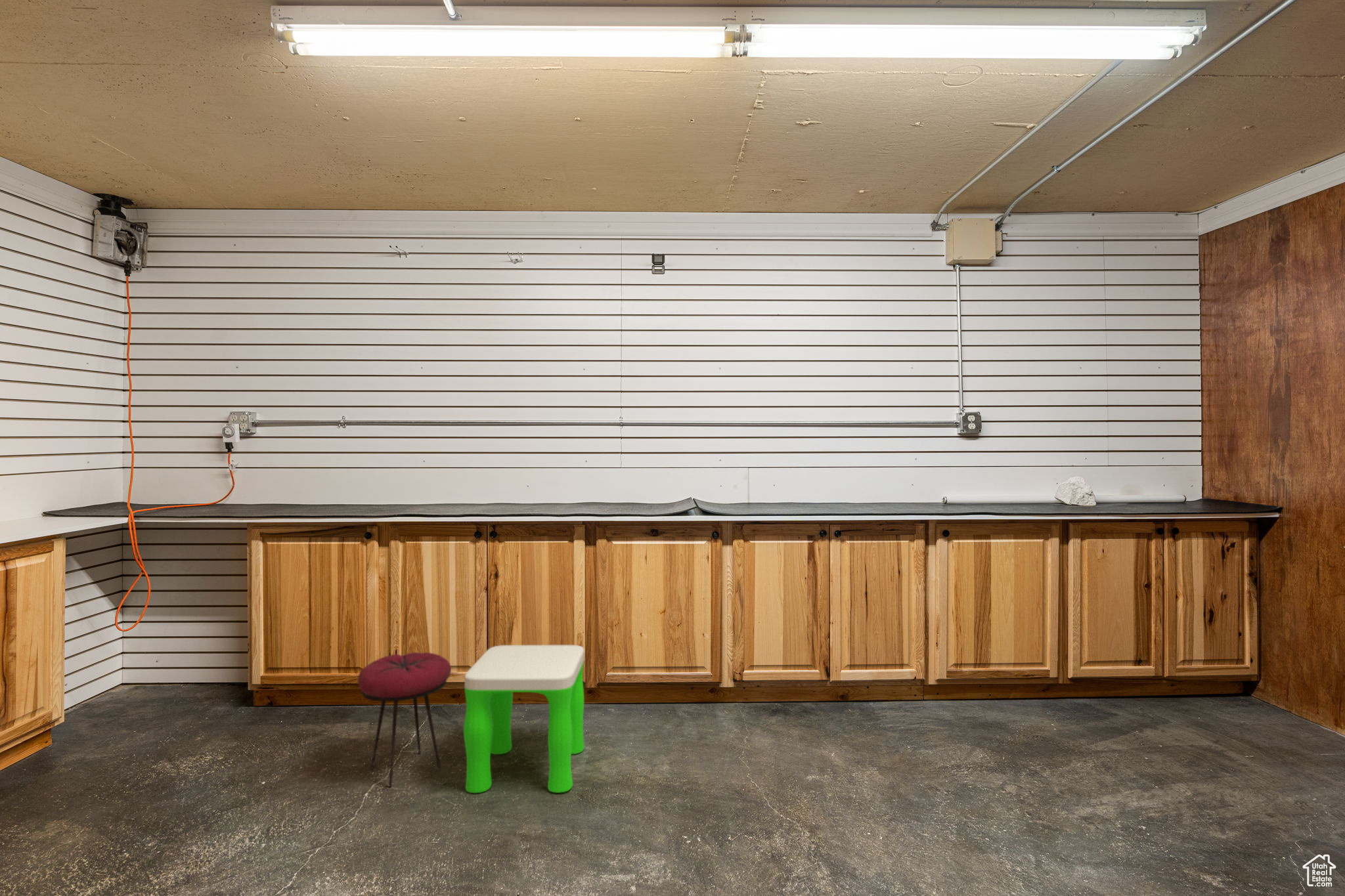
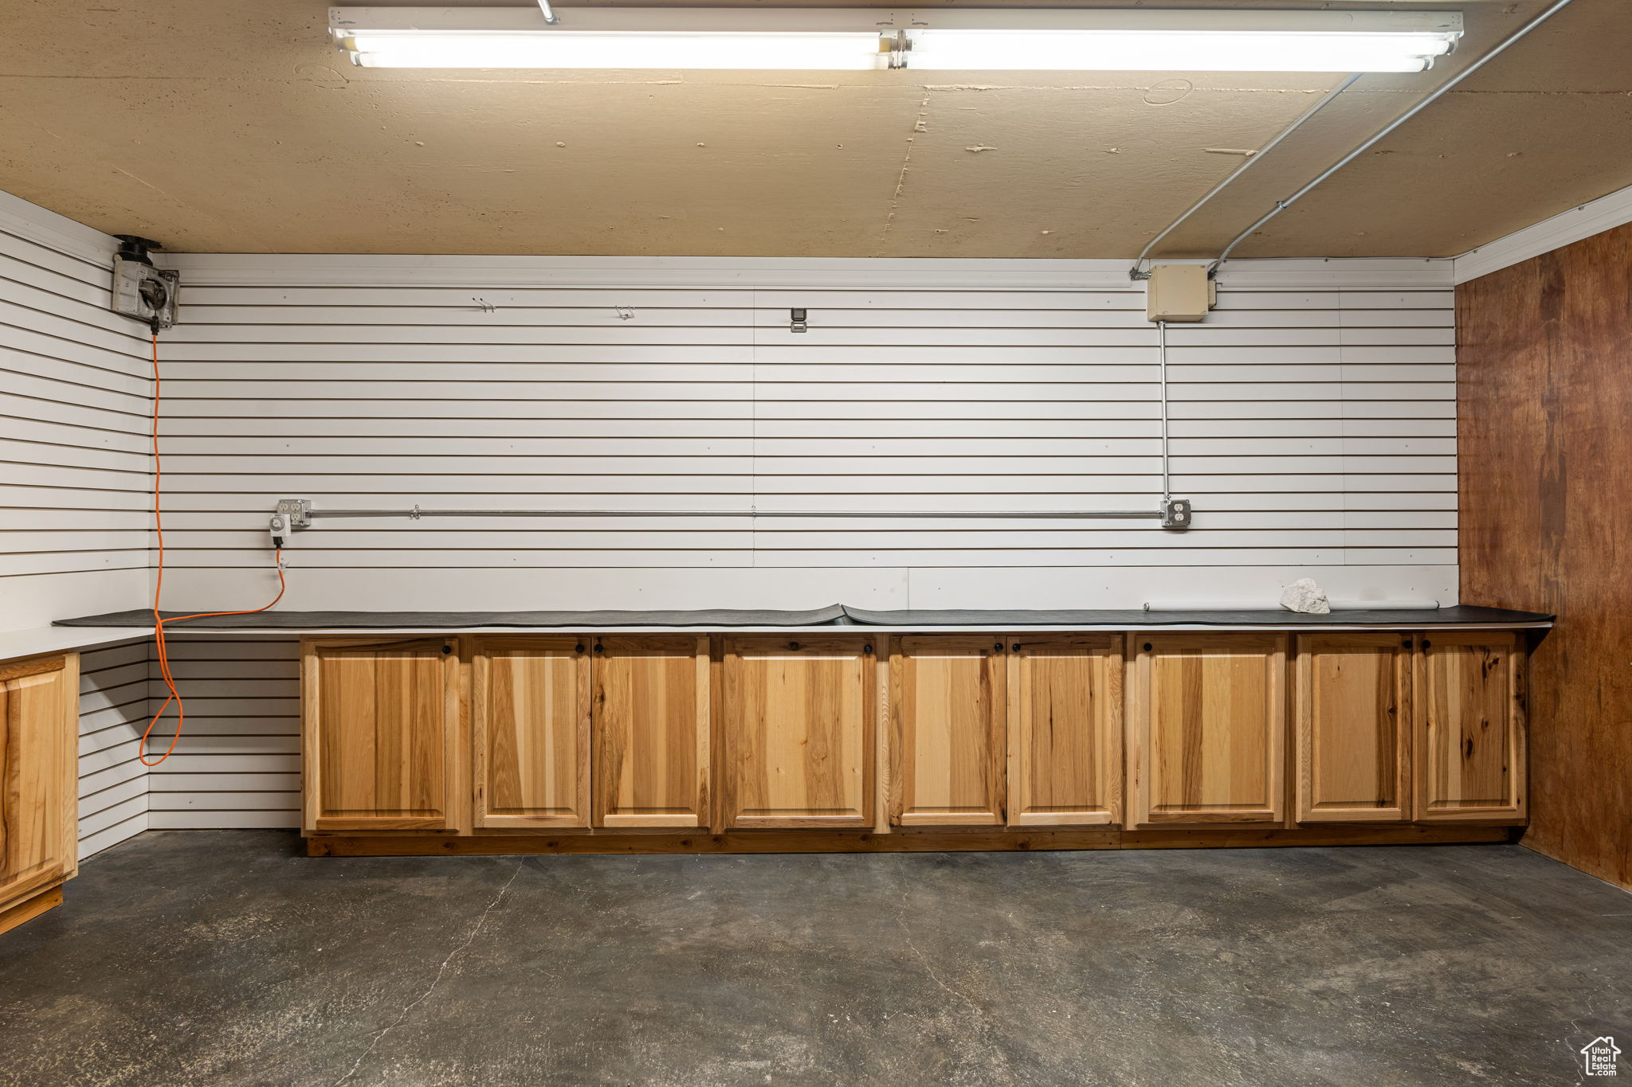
- stool (512, 709)
- stool (397, 715)
